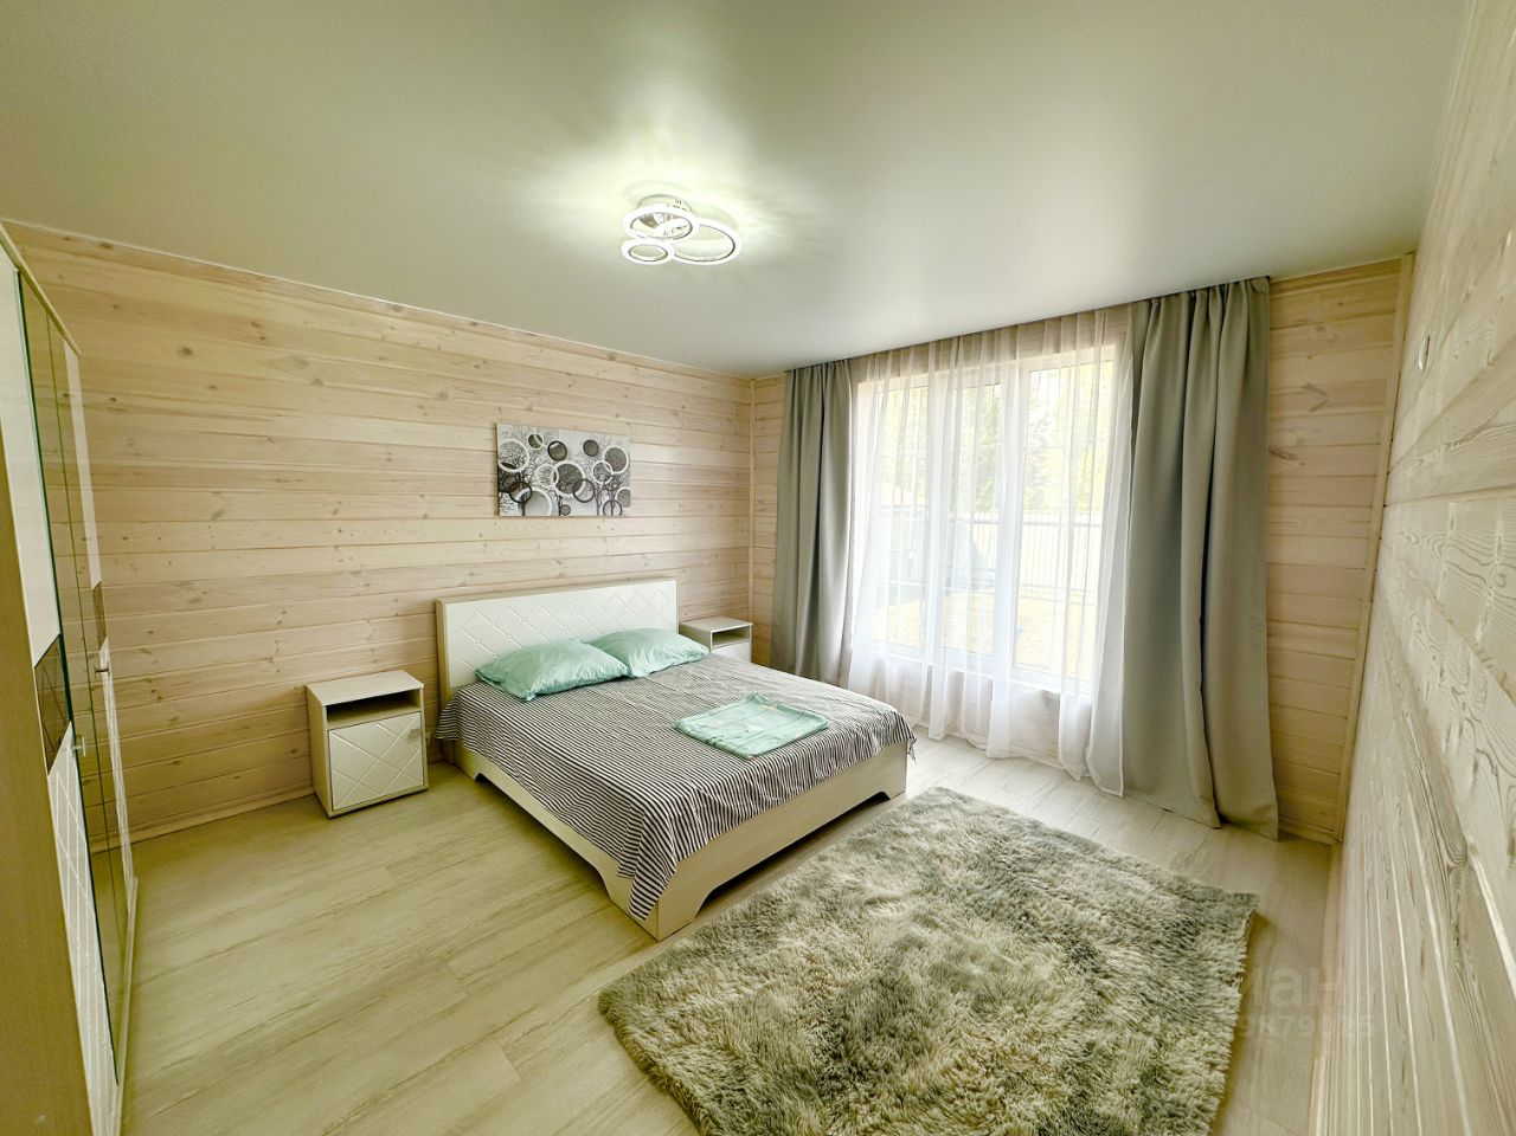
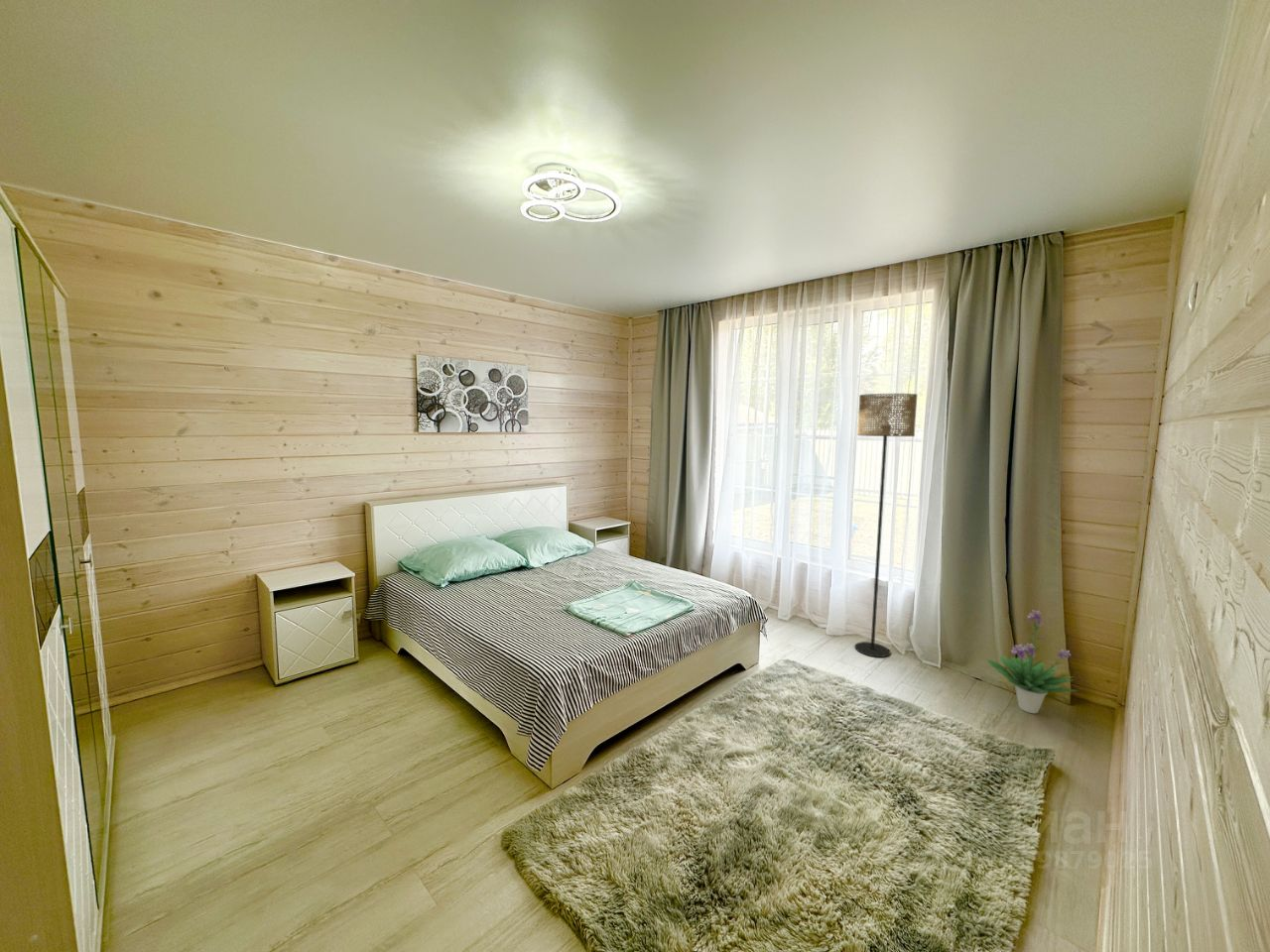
+ potted plant (1031, 661)
+ floor lamp (879, 526)
